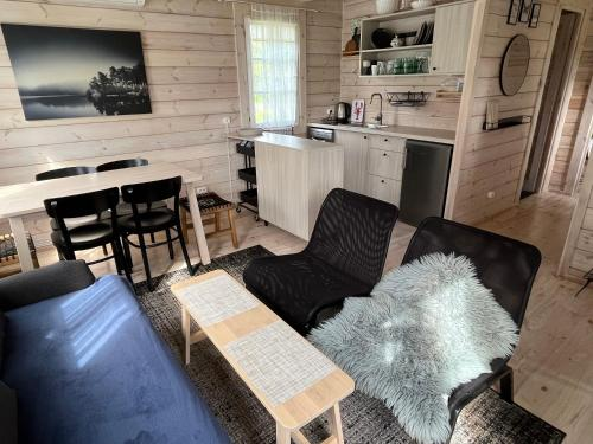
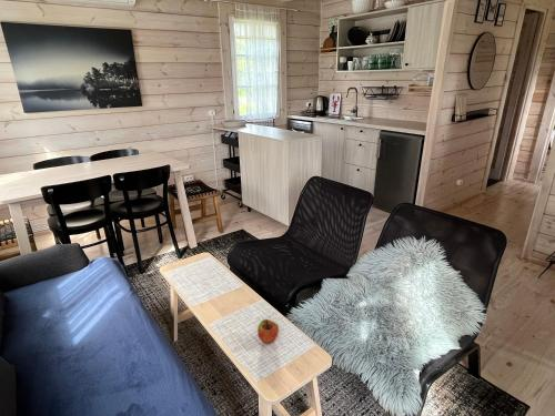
+ apple (268, 329)
